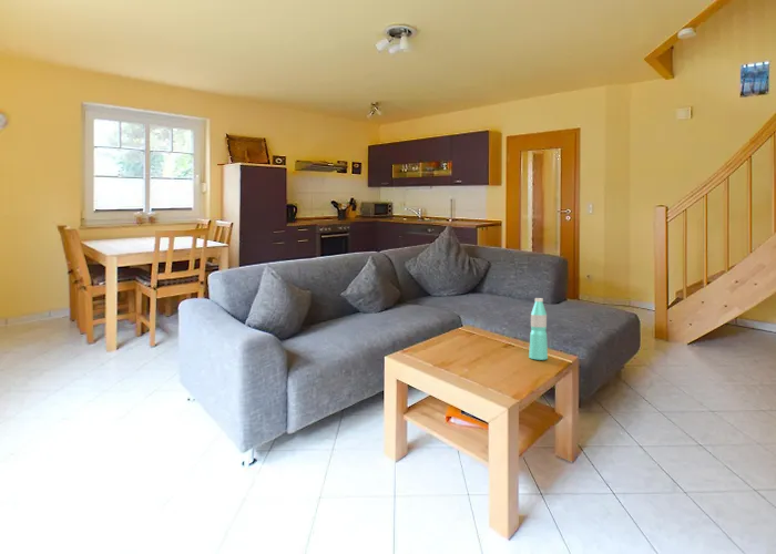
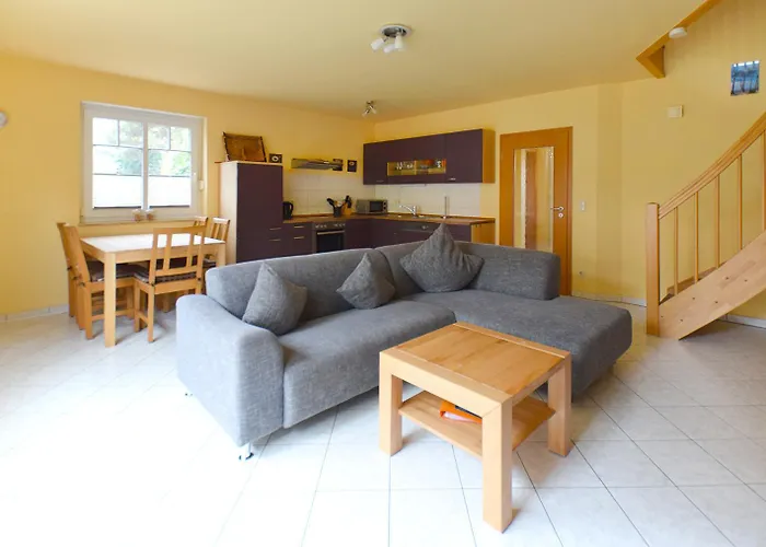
- water bottle (538, 328)
